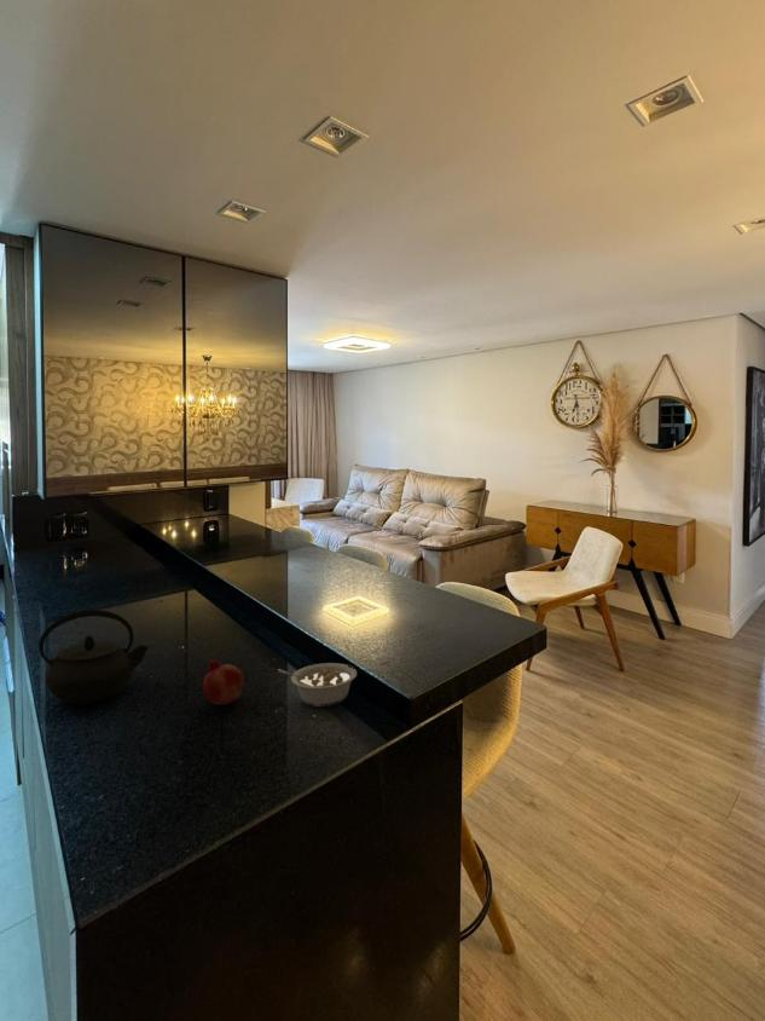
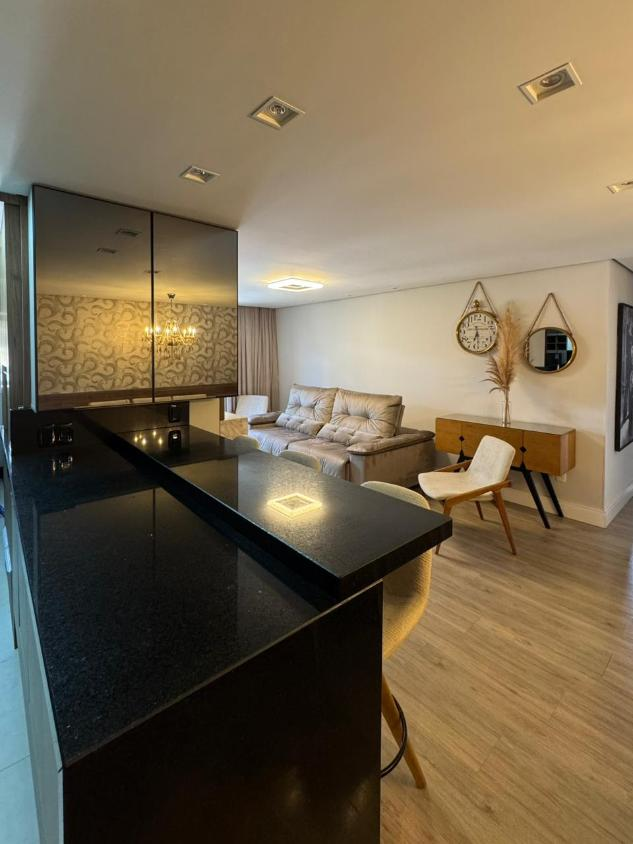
- legume (321, 683)
- fruit (224, 681)
- kettle (95, 651)
